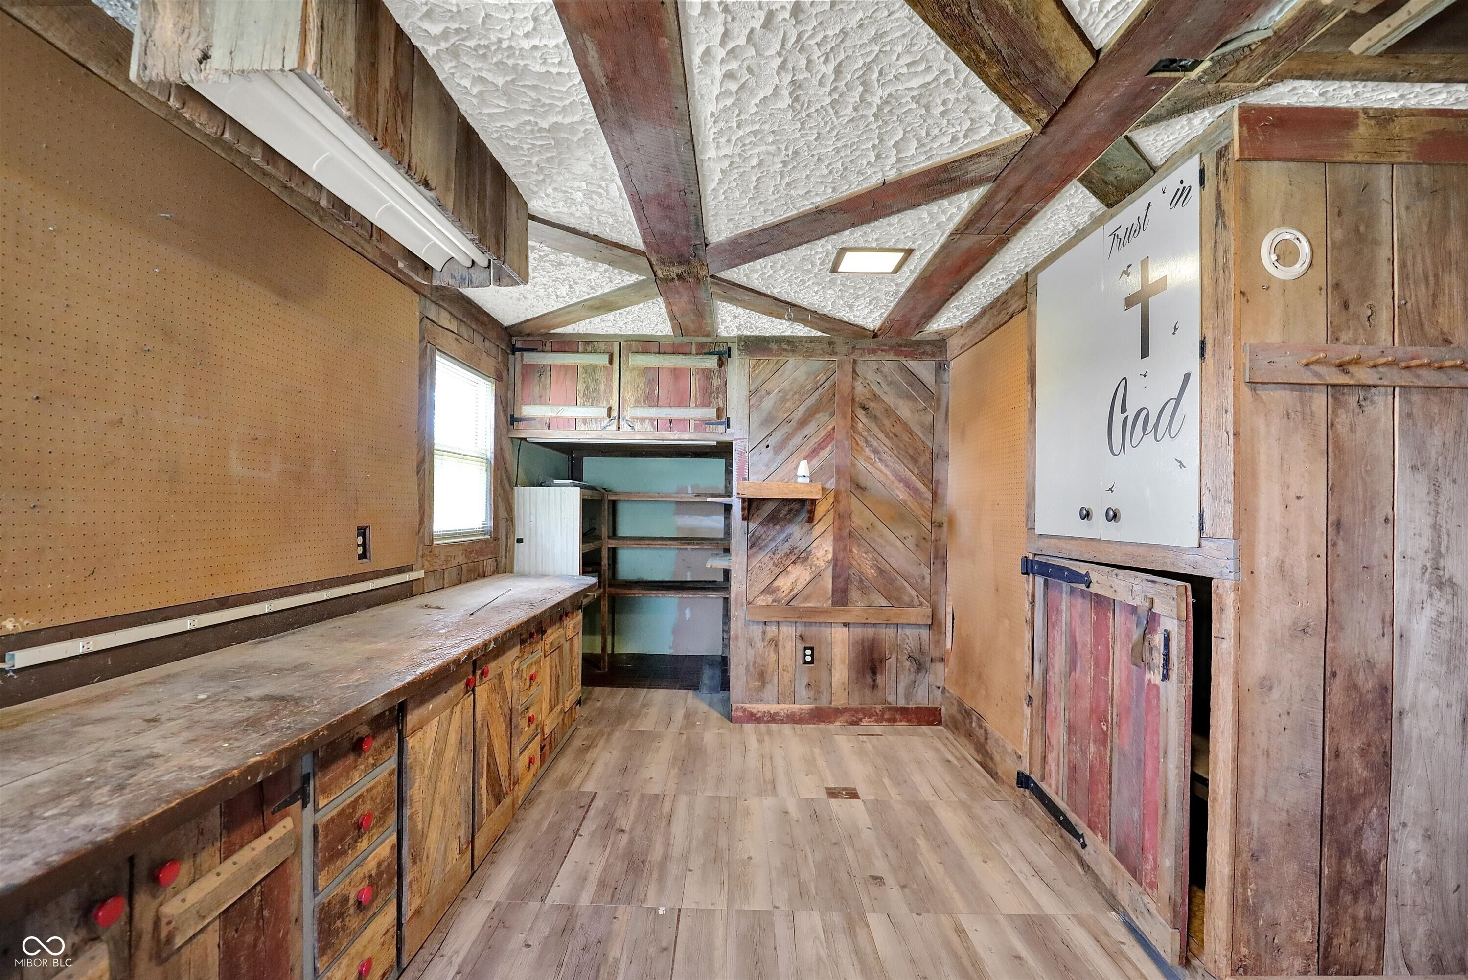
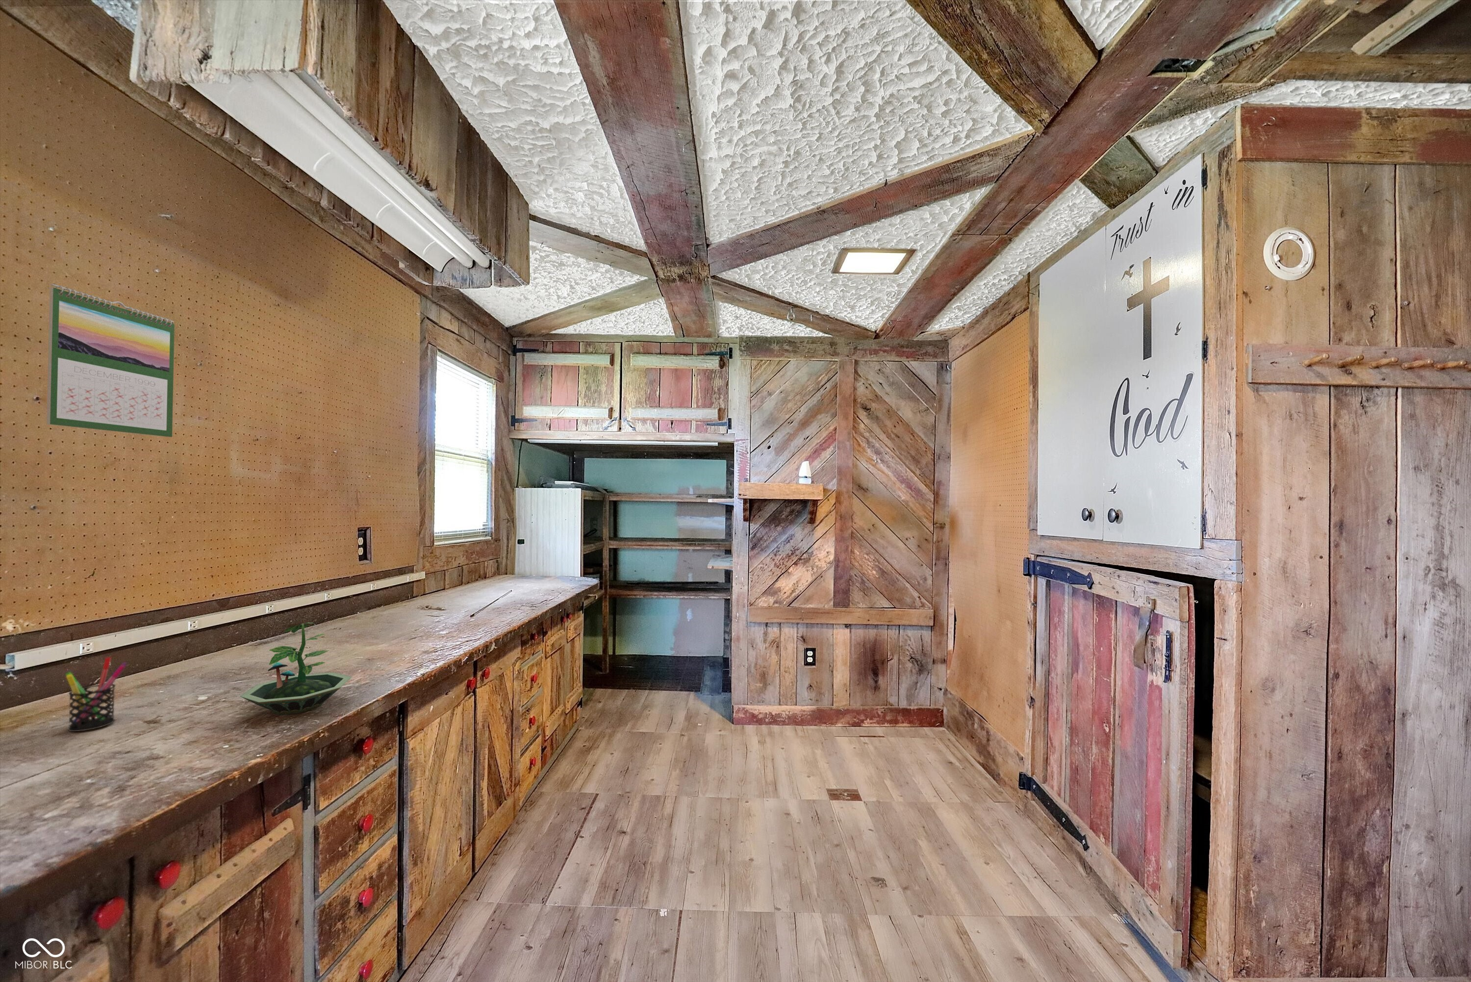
+ pen holder (90, 693)
+ calendar (116, 366)
+ terrarium (301, 639)
